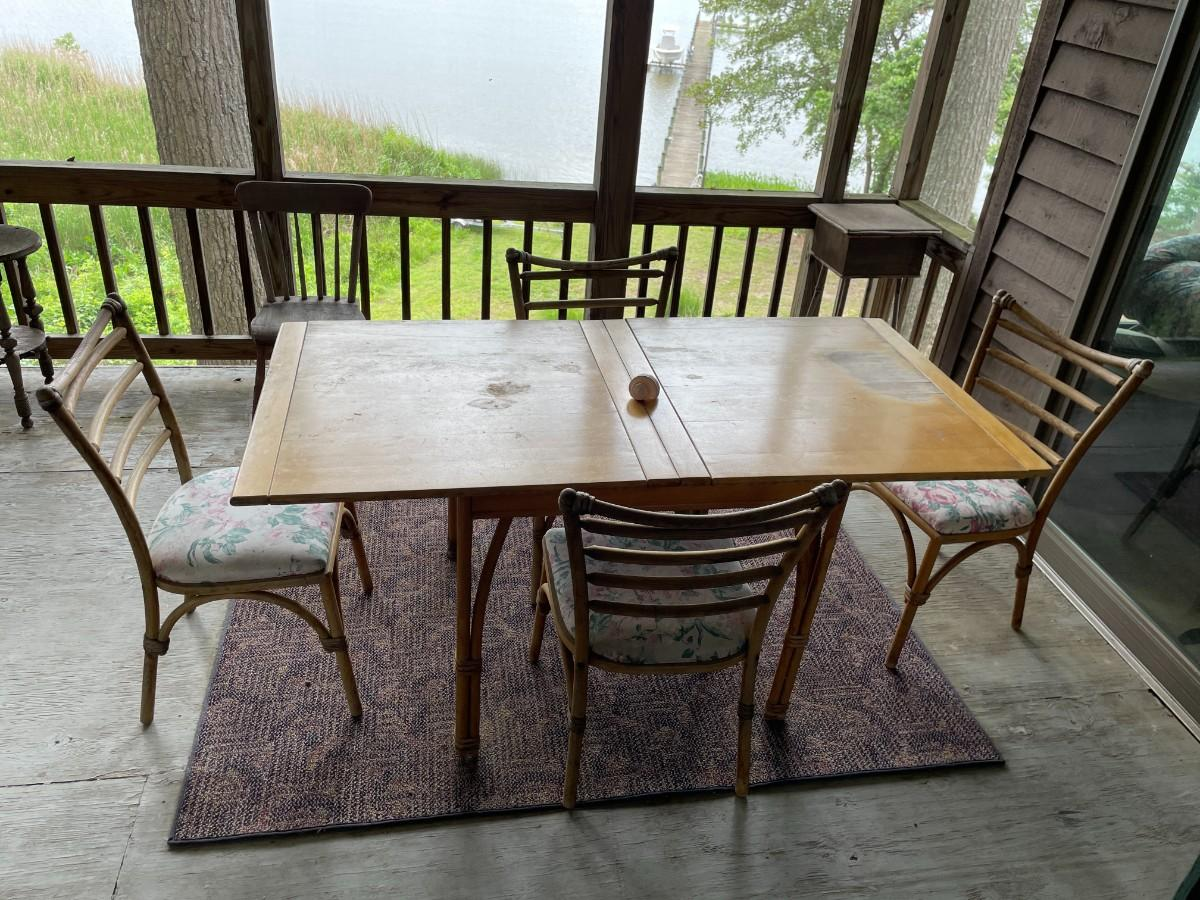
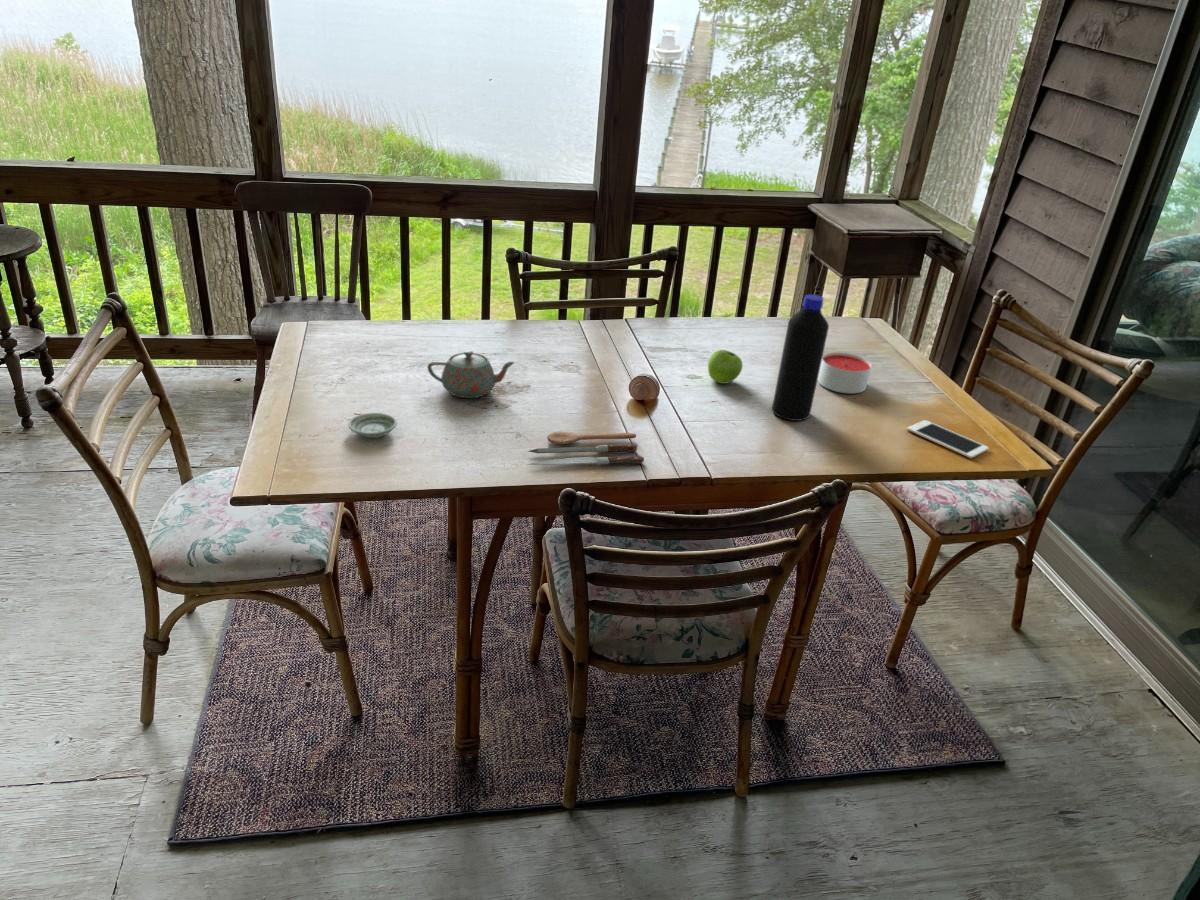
+ cell phone (947, 438)
+ bottle (801, 357)
+ saucer (373, 427)
+ fruit (725, 366)
+ teapot (471, 371)
+ candle (844, 372)
+ spoon (581, 447)
